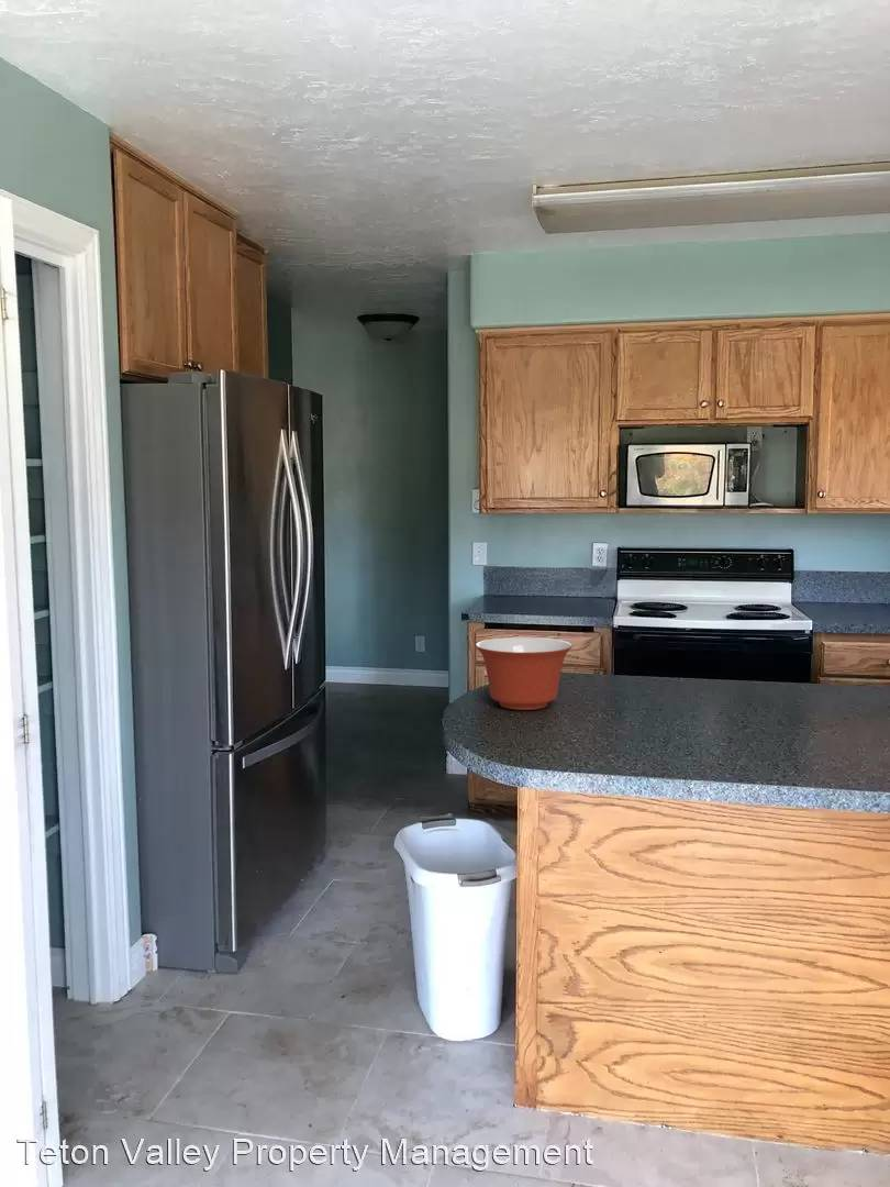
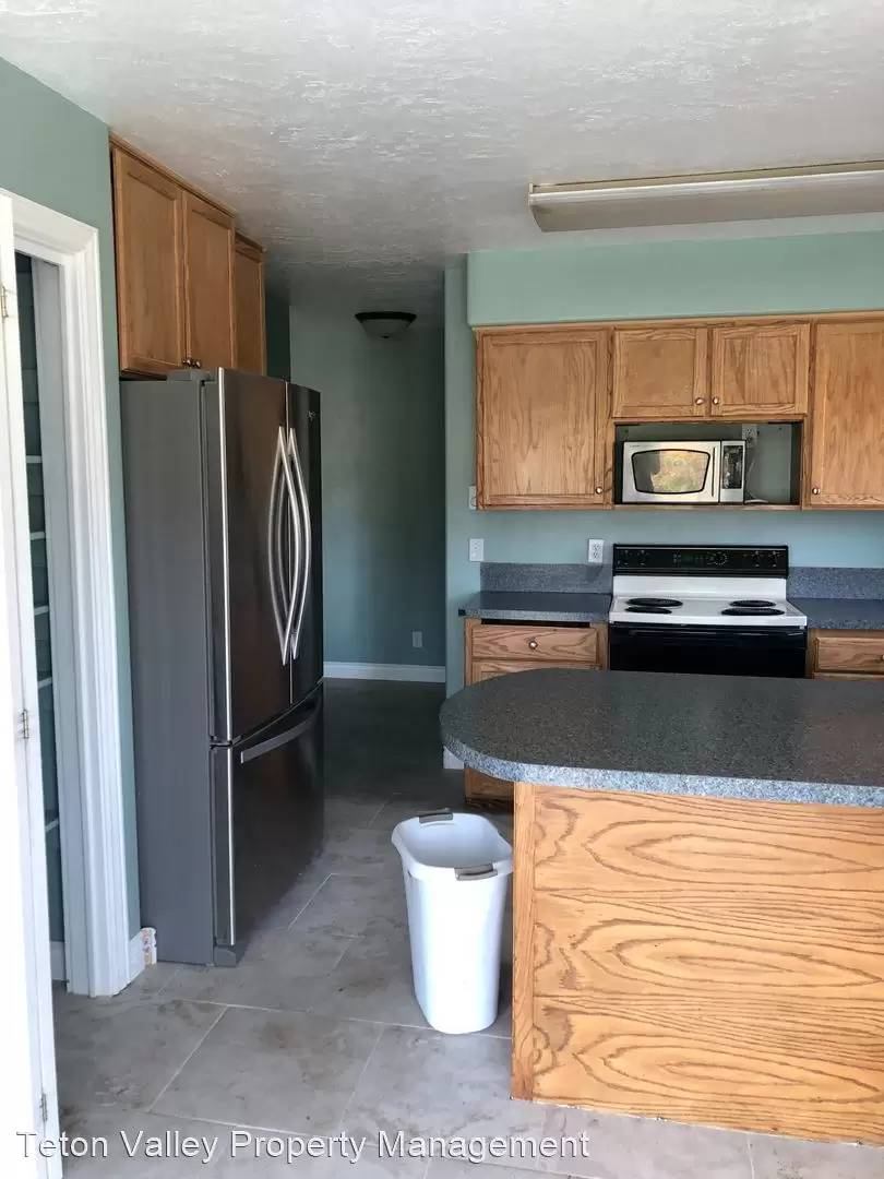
- mixing bowl (523, 674)
